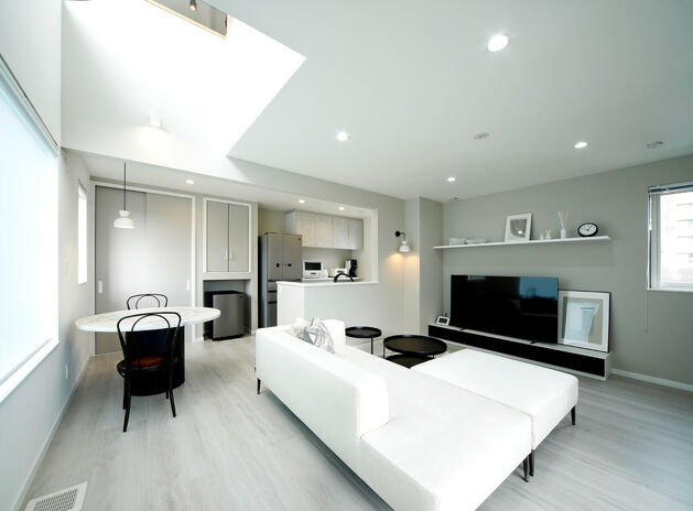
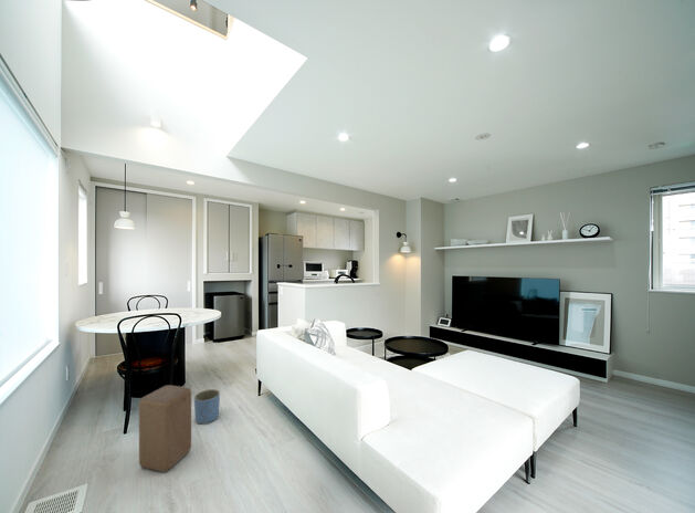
+ planter (207, 406)
+ stool (166, 426)
